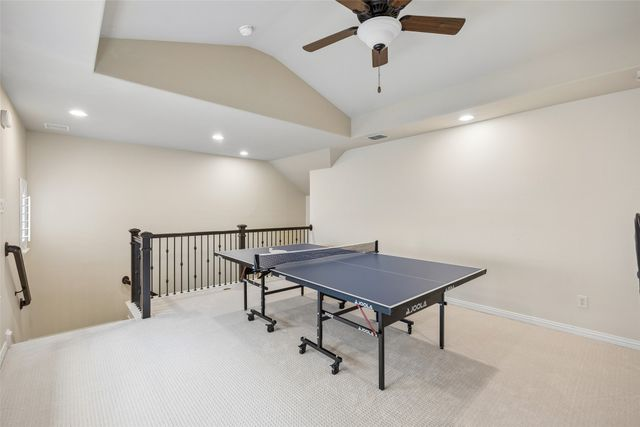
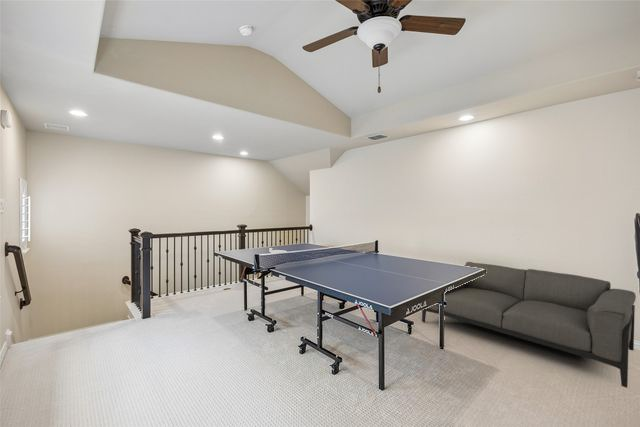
+ sofa (516, 303)
